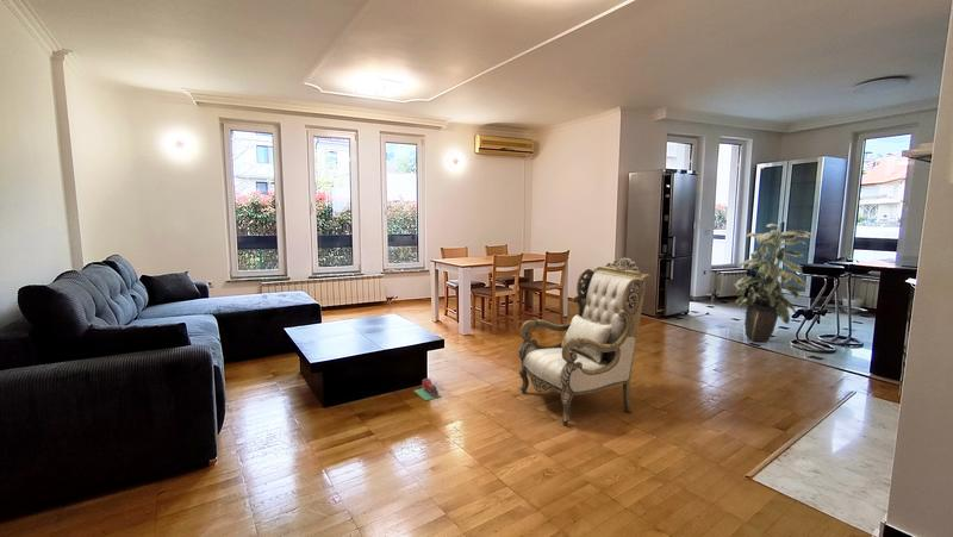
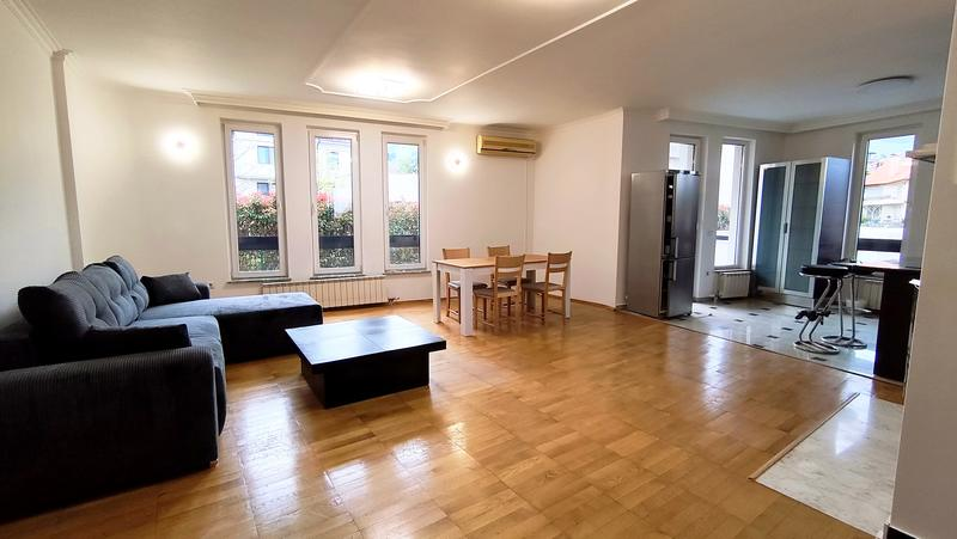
- indoor plant (768, 283)
- armchair (583, 331)
- toy train (426, 387)
